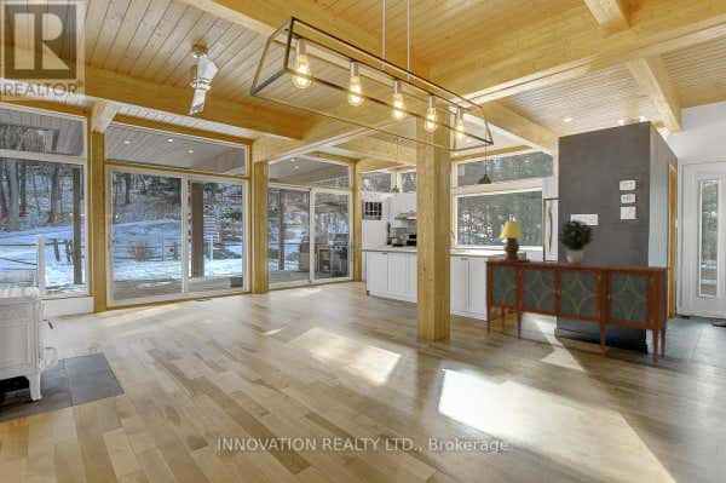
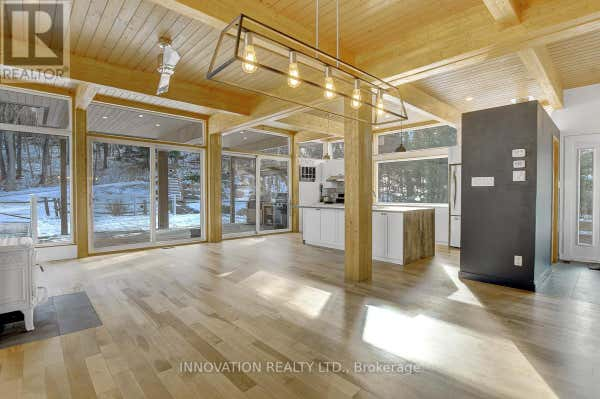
- table lamp (511, 241)
- sideboard (564, 303)
- potted plant (575, 241)
